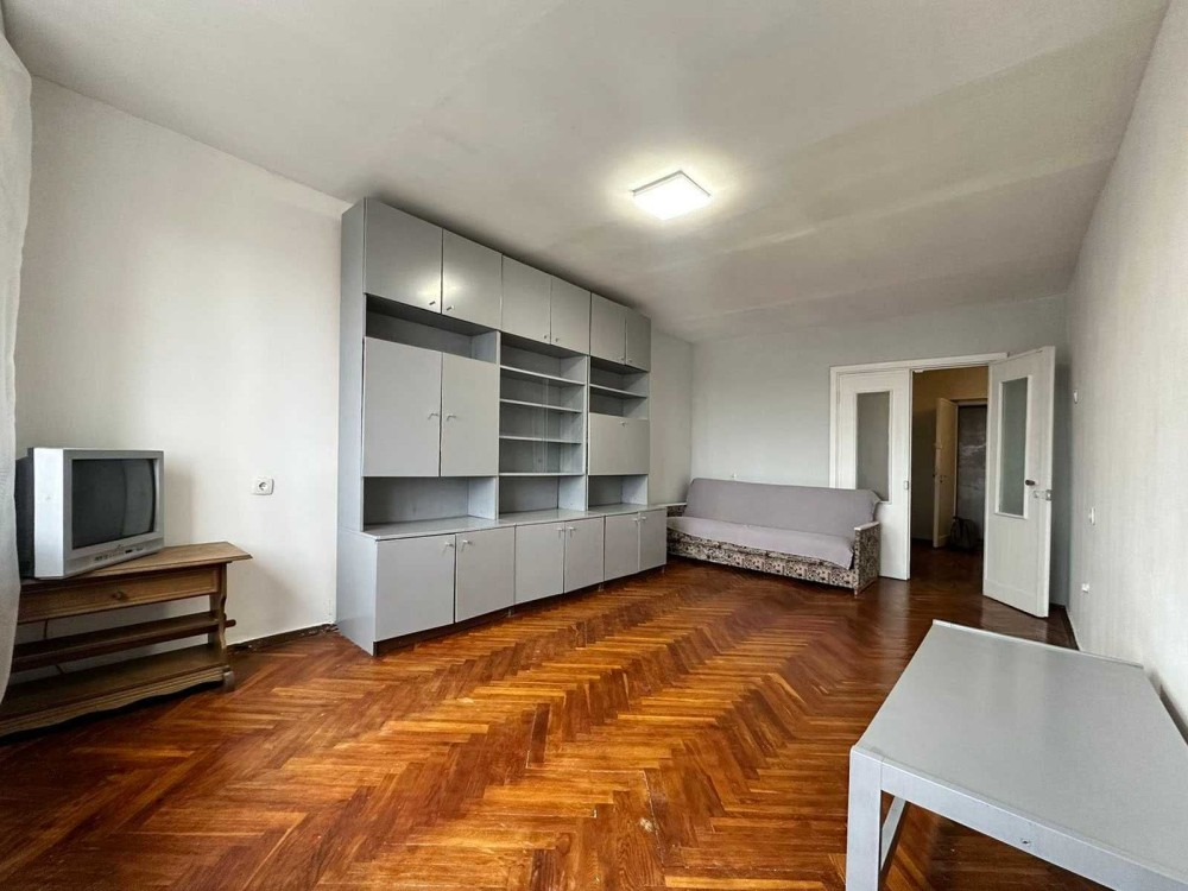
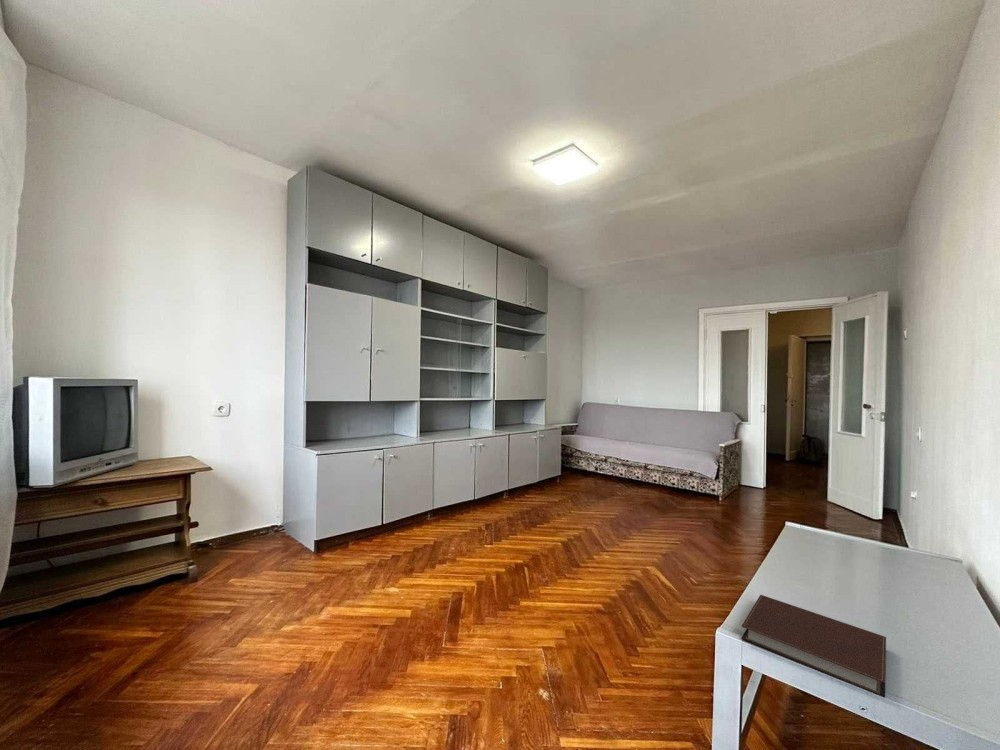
+ notebook (812, 637)
